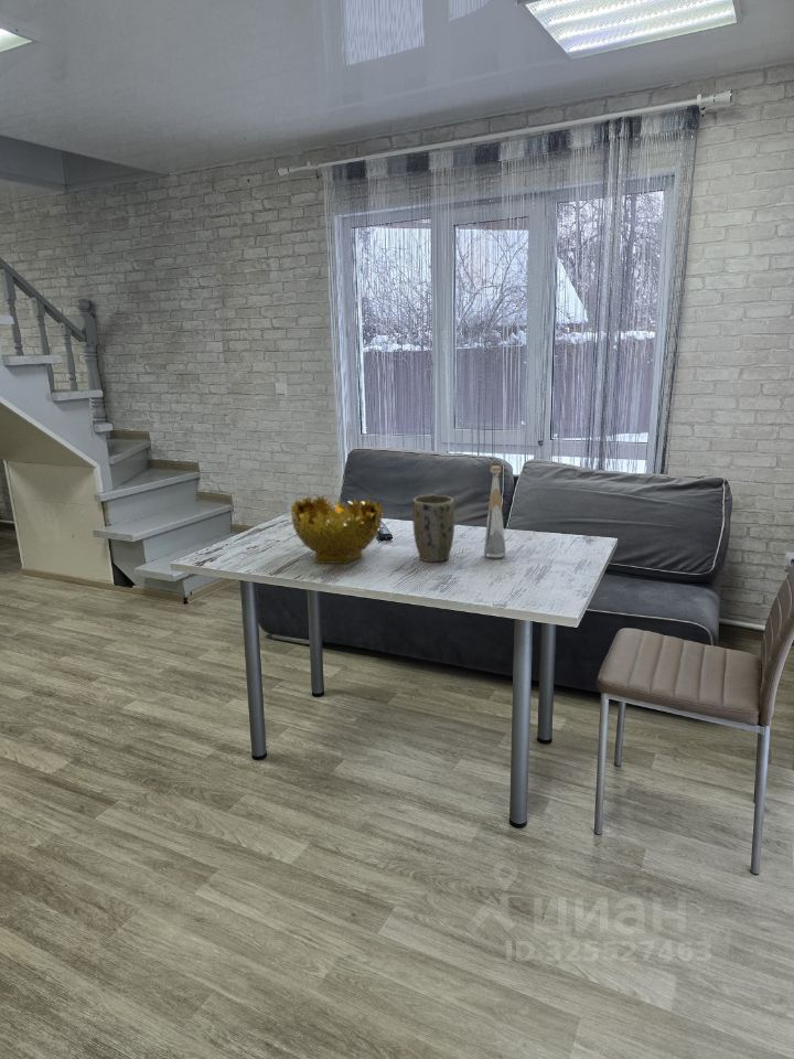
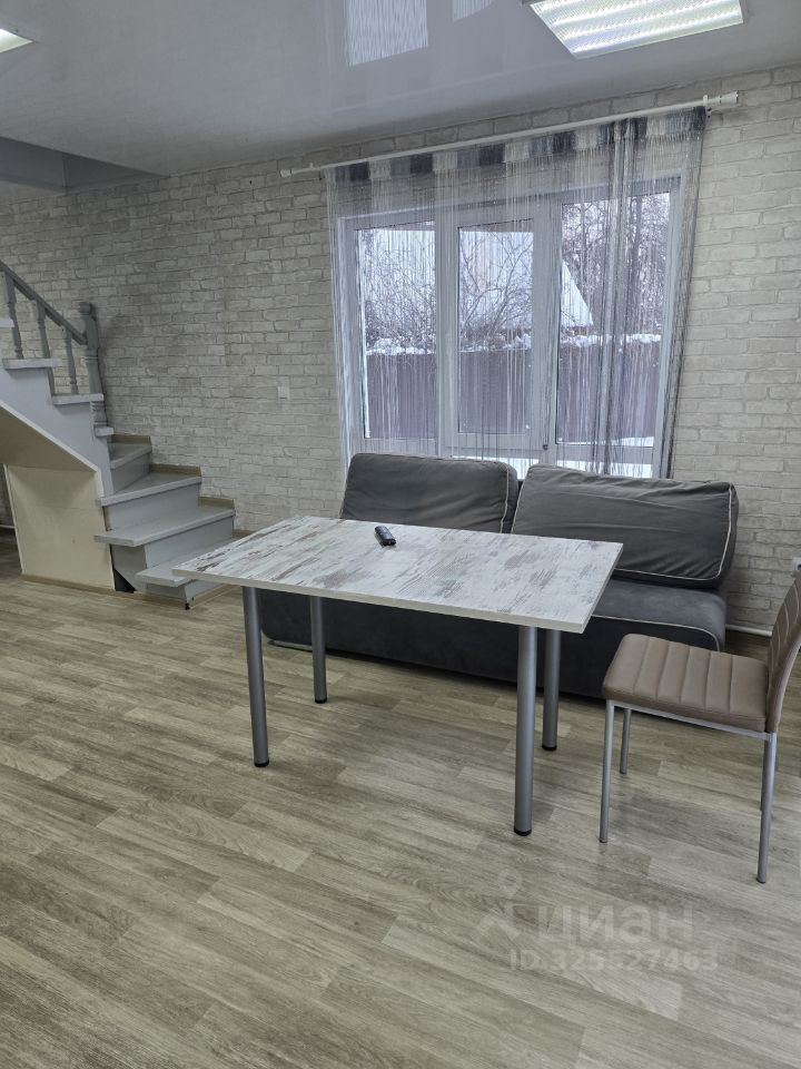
- decorative bowl (337, 530)
- bottle (495, 512)
- plant pot (433, 528)
